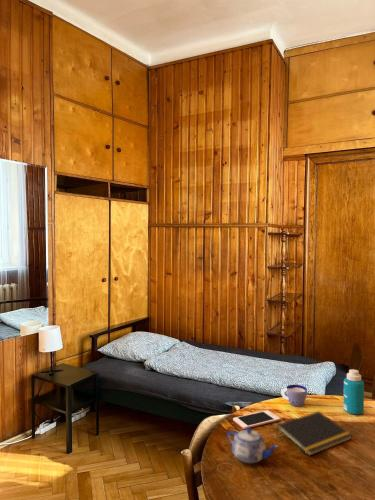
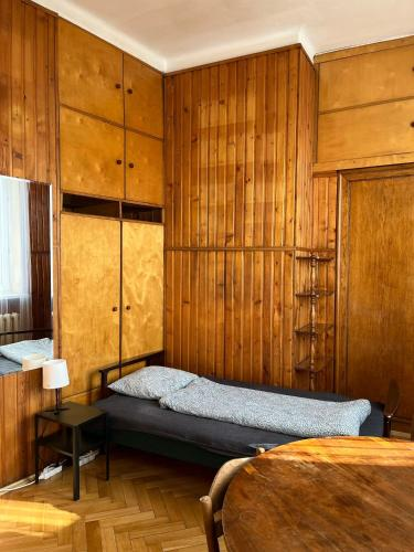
- cell phone (256, 419)
- bottle (353, 390)
- cup (293, 395)
- teapot (251, 444)
- notepad (314, 431)
